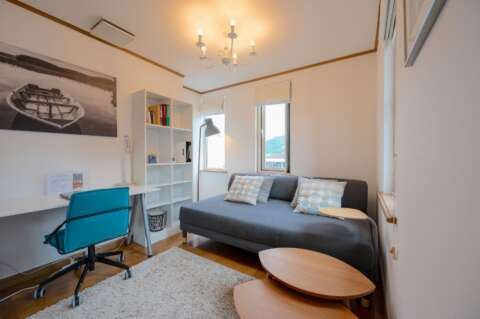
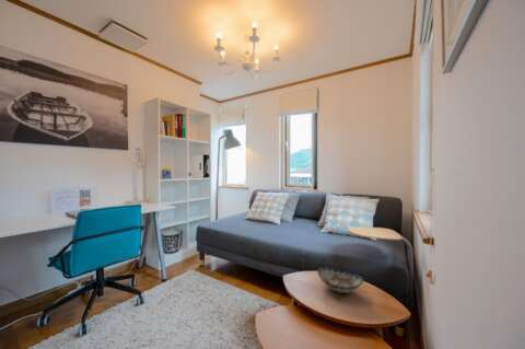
+ decorative bowl (339, 281)
